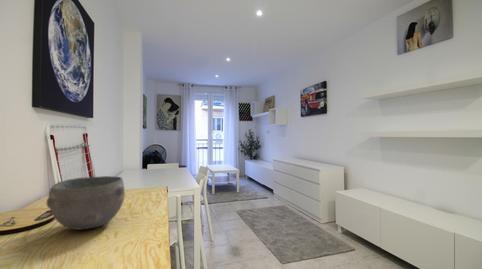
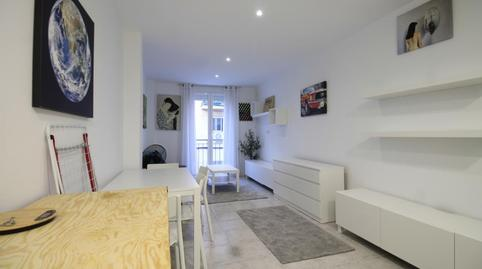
- bowl (88, 203)
